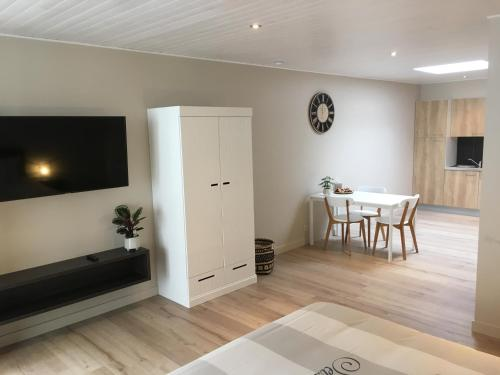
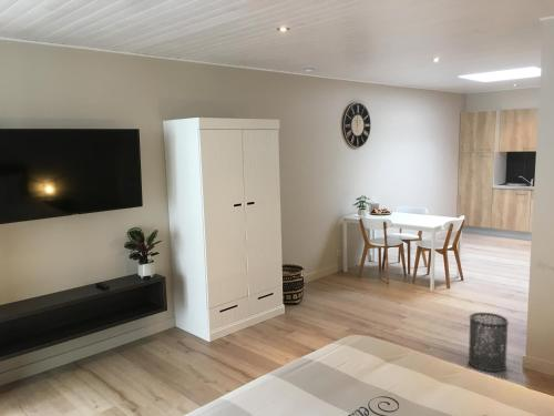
+ trash can (488, 341)
